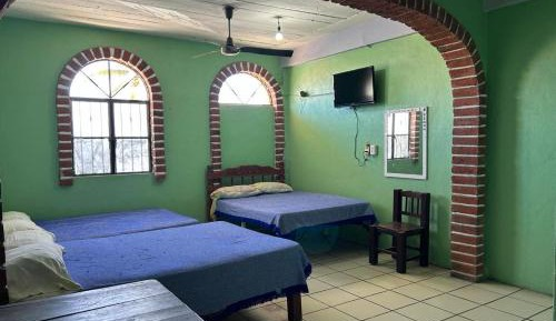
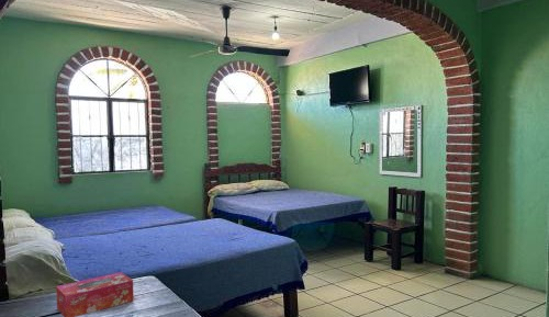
+ tissue box (96, 293)
